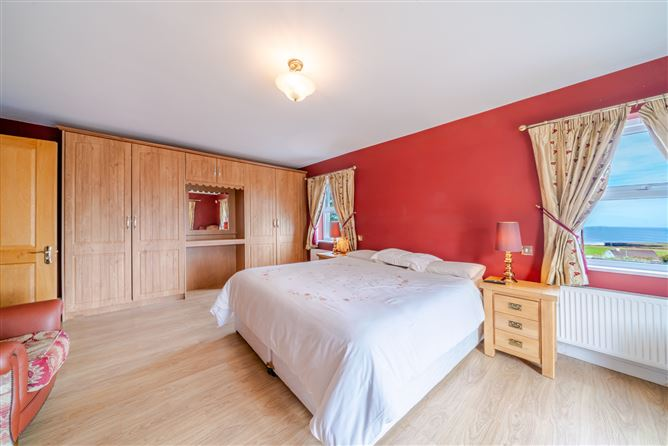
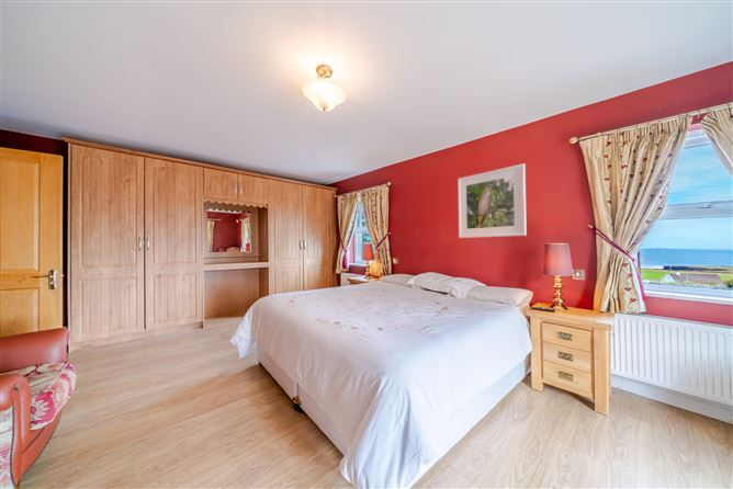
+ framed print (488, 204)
